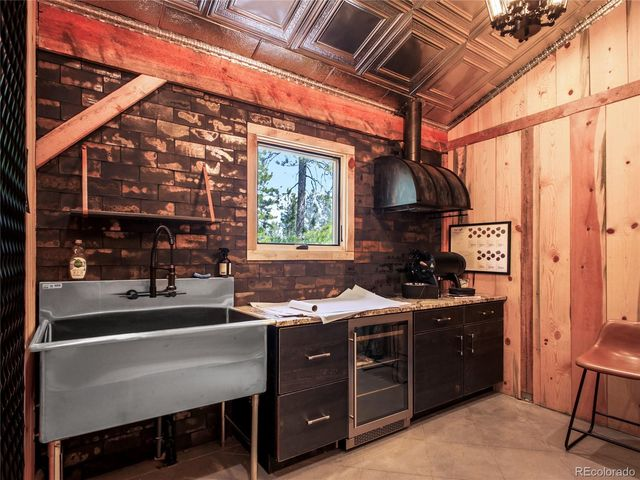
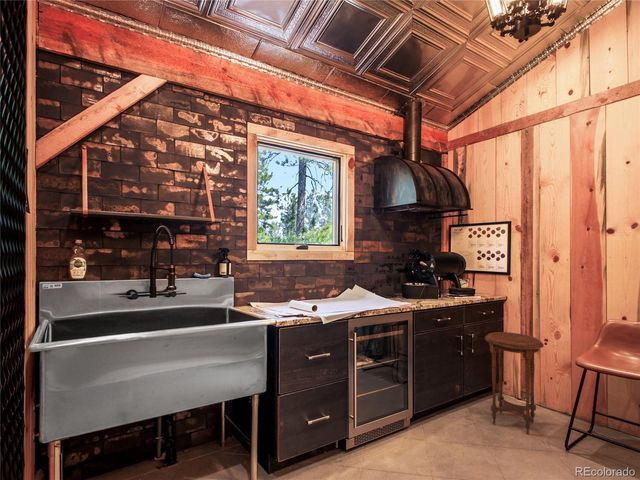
+ side table (501, 380)
